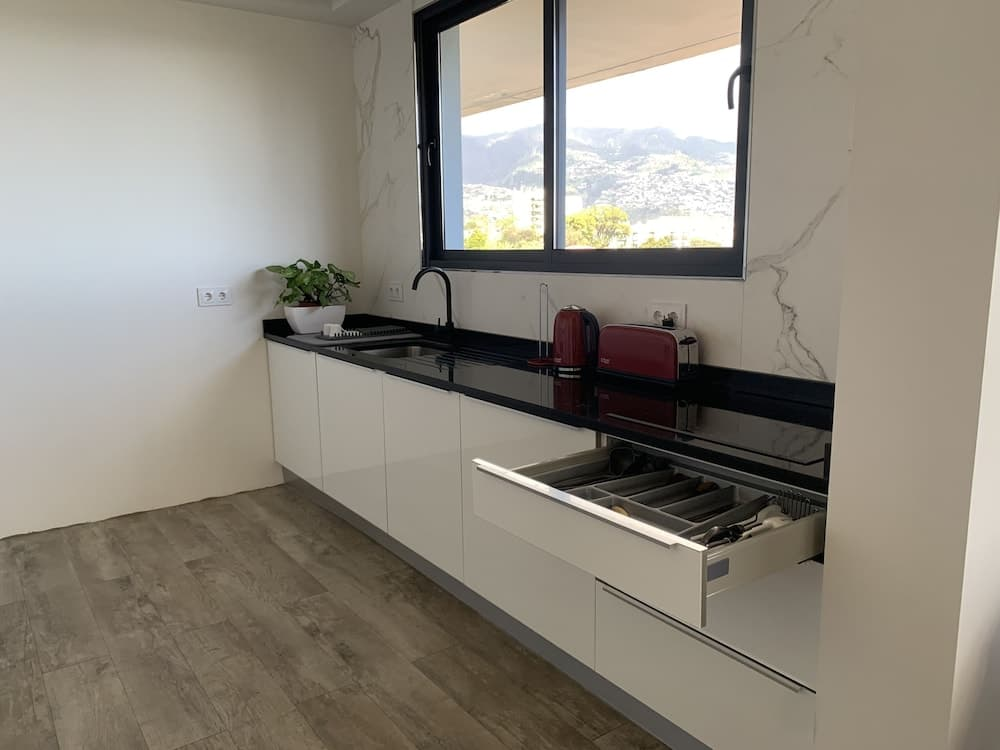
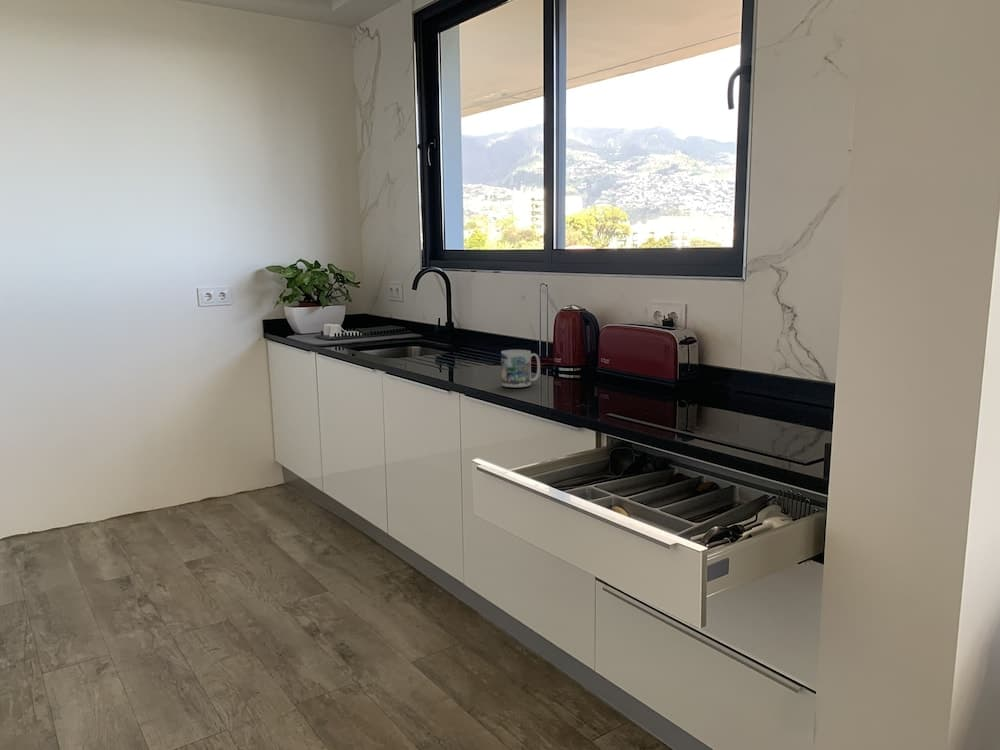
+ mug (521, 368)
